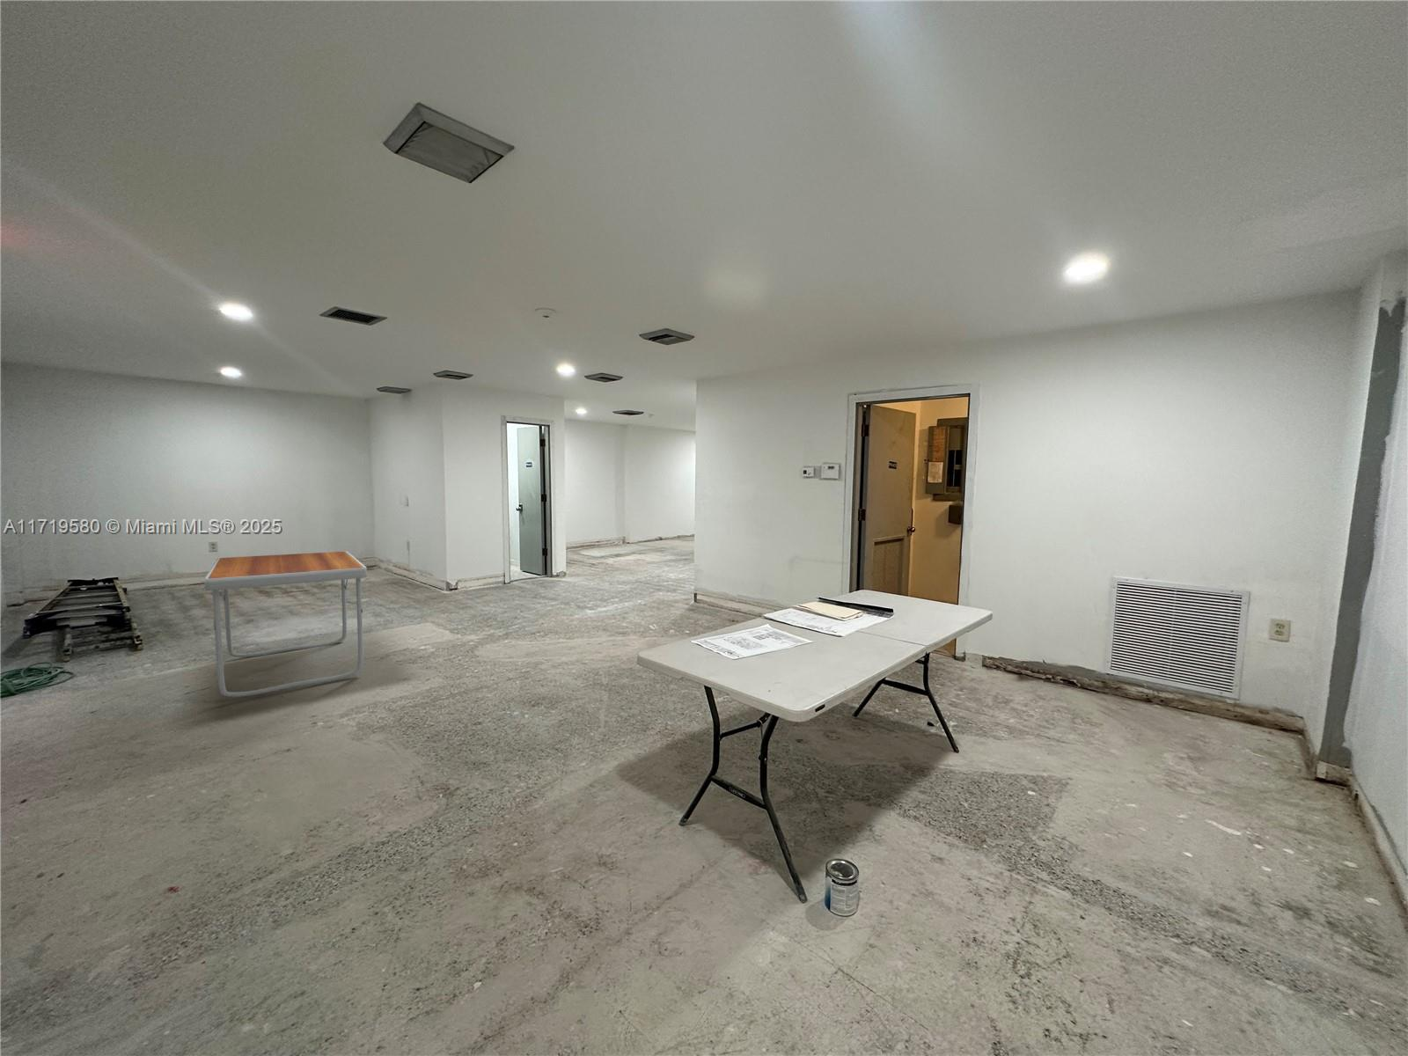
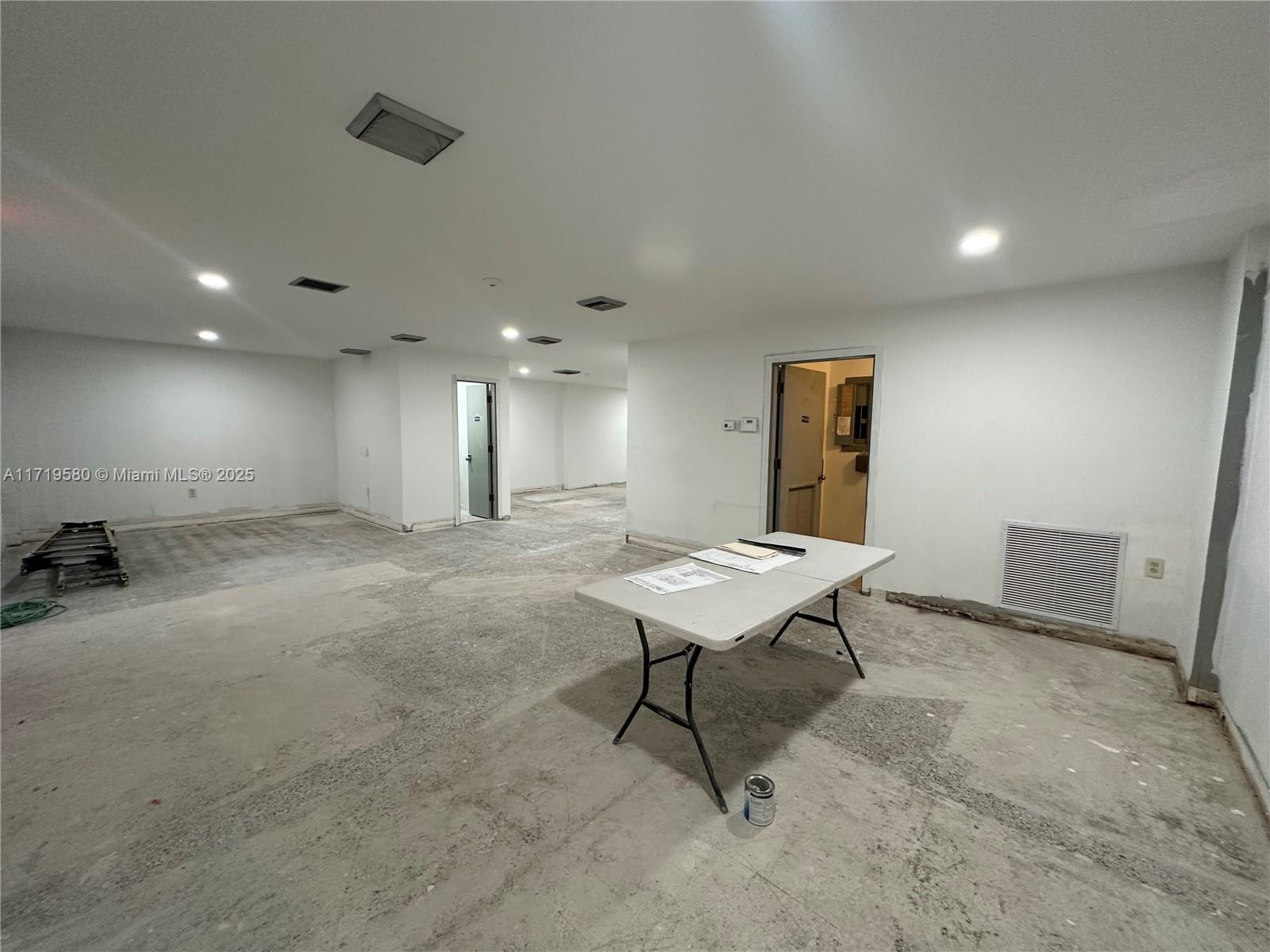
- folding table (296, 646)
